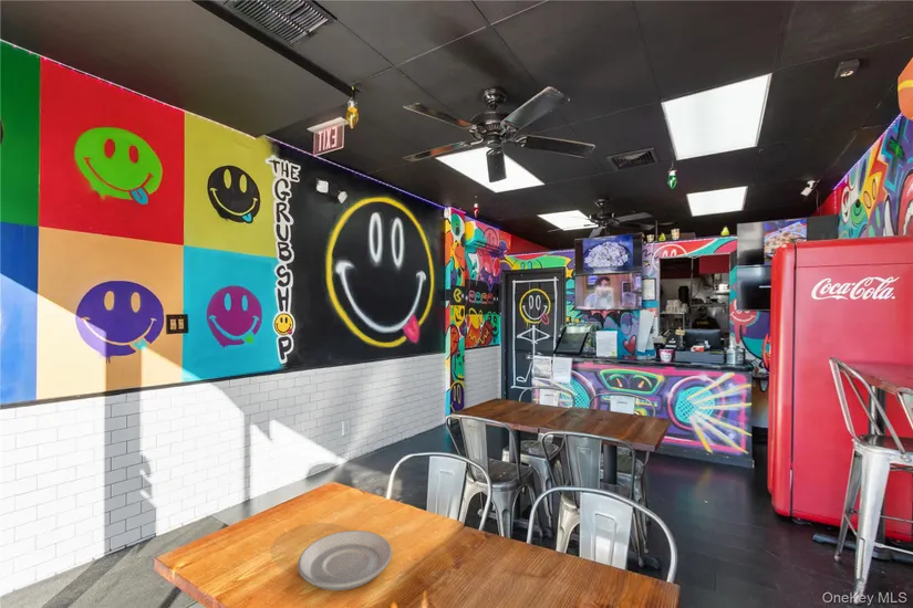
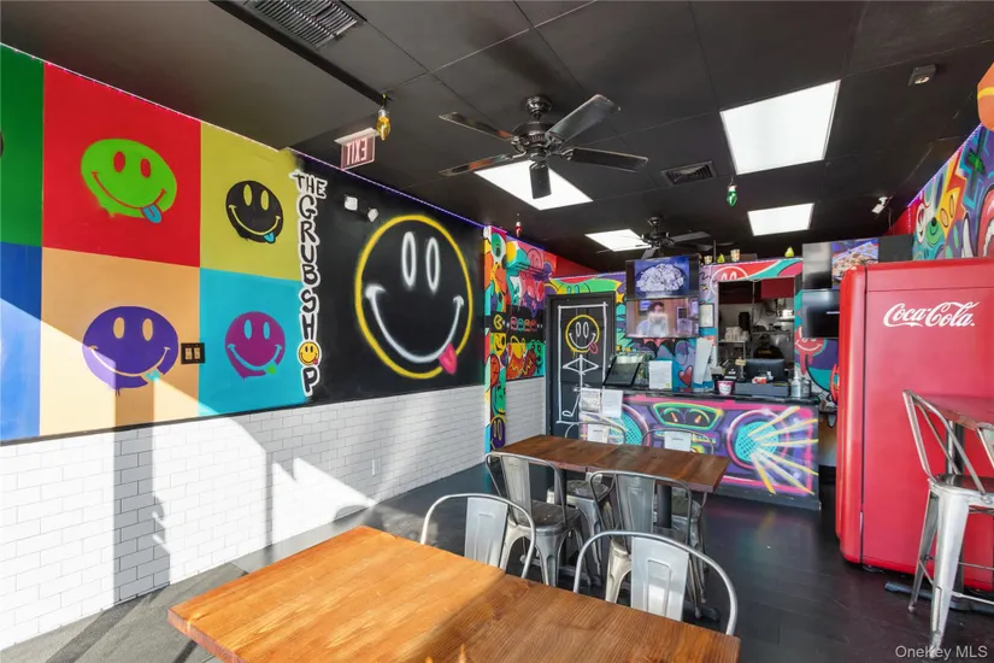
- plate (345, 562)
